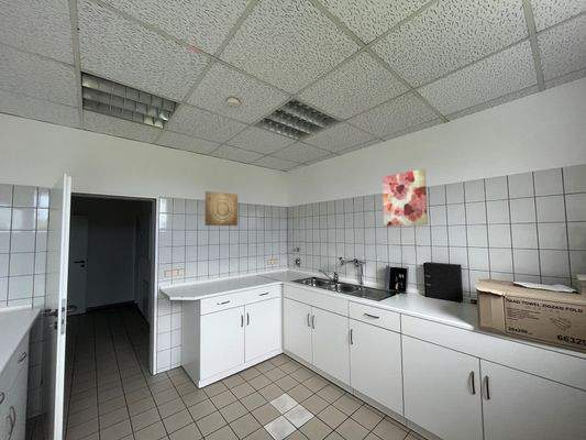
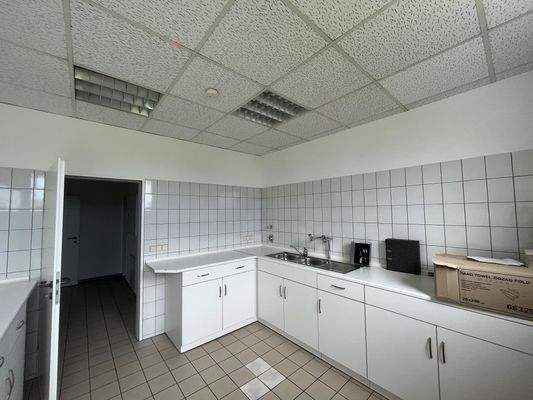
- wall art (403, 199)
- wall art (222, 209)
